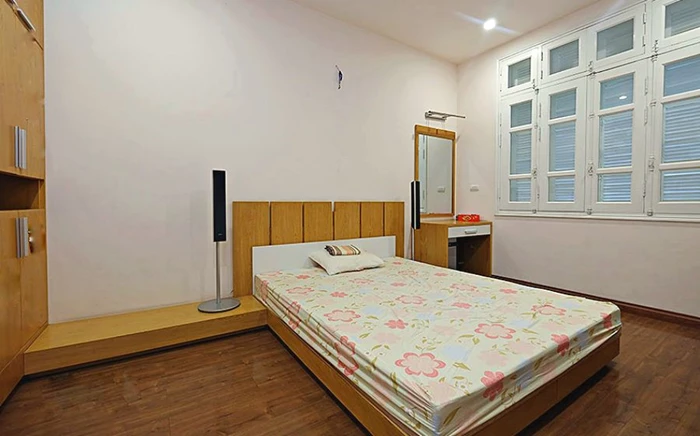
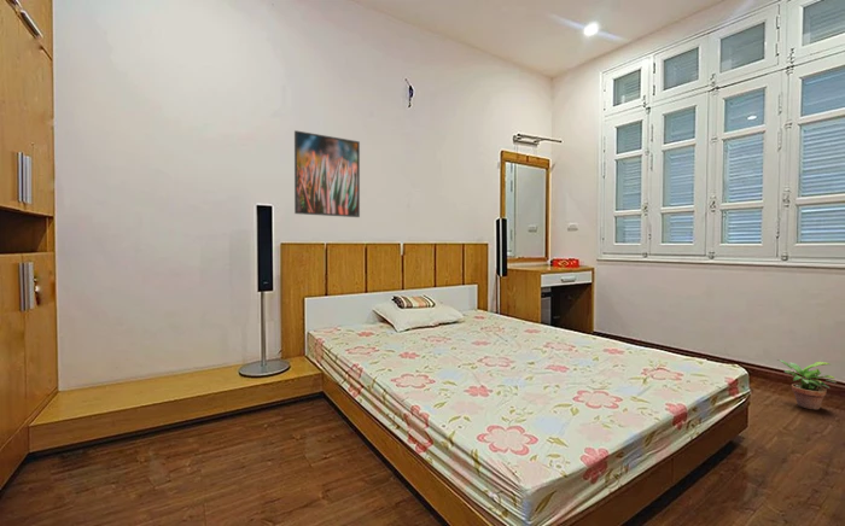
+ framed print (328, 175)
+ potted plant (802, 382)
